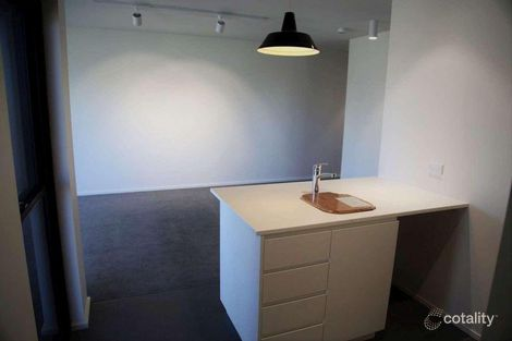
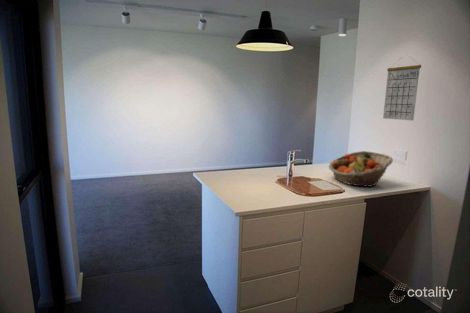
+ fruit basket (358, 167)
+ calendar (401, 87)
